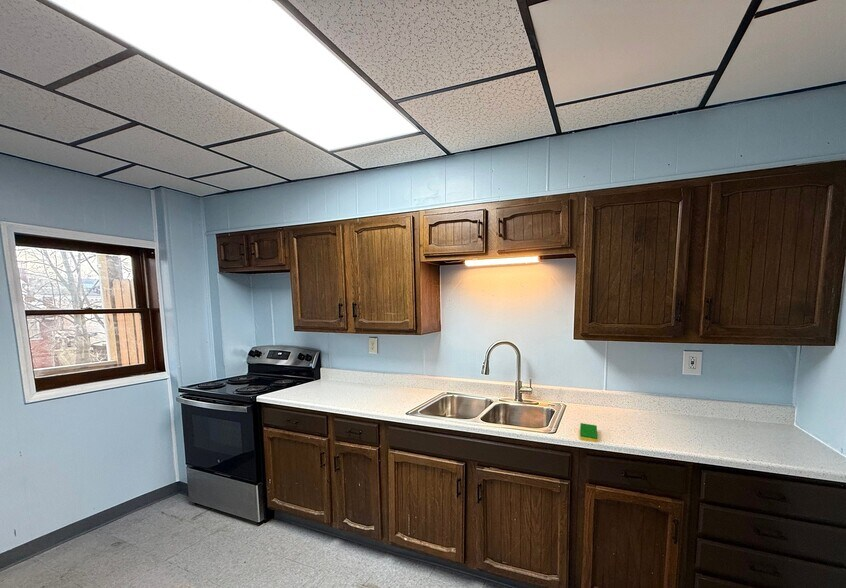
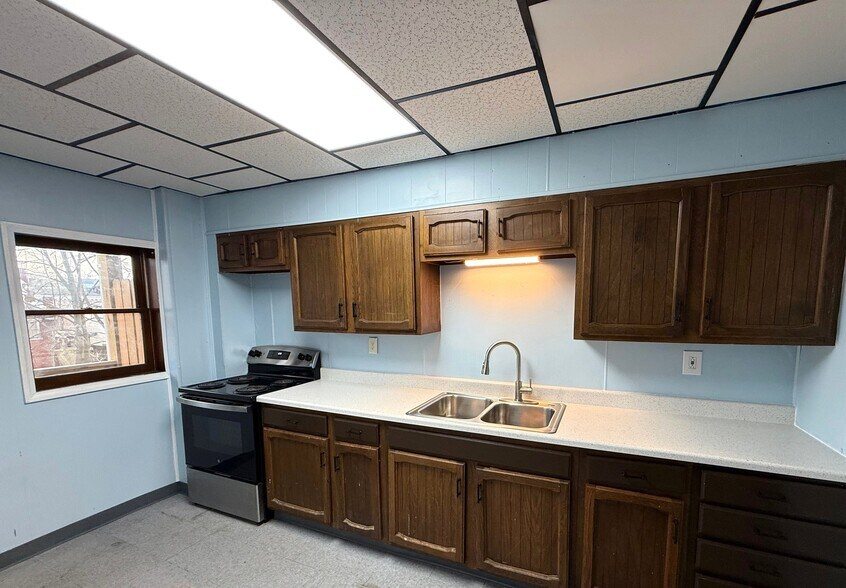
- dish sponge (588, 432)
